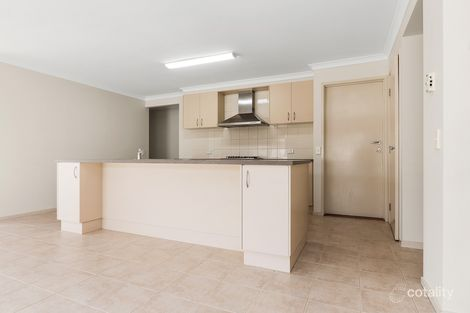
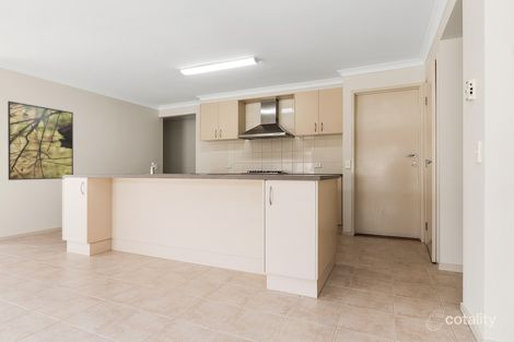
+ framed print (43, 143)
